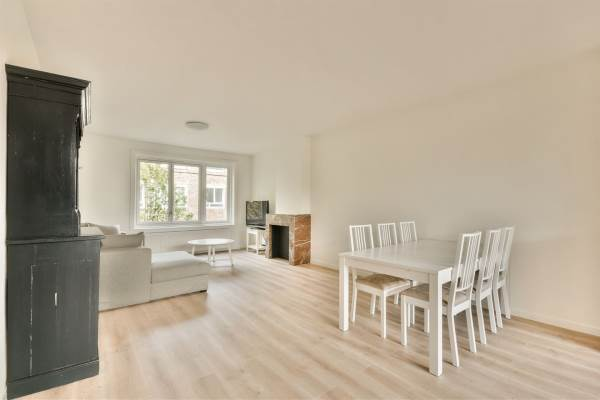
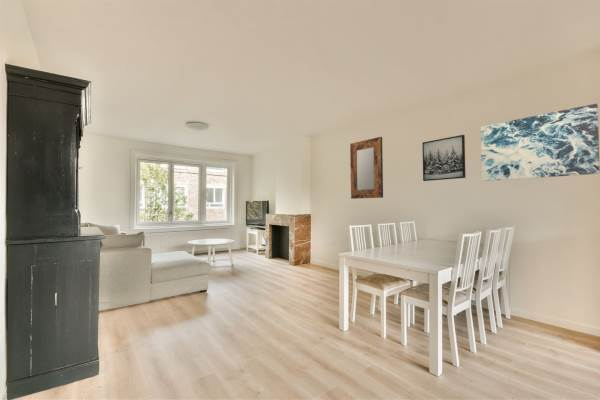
+ wall art (442, 159)
+ wall art (532, 147)
+ home mirror (365, 169)
